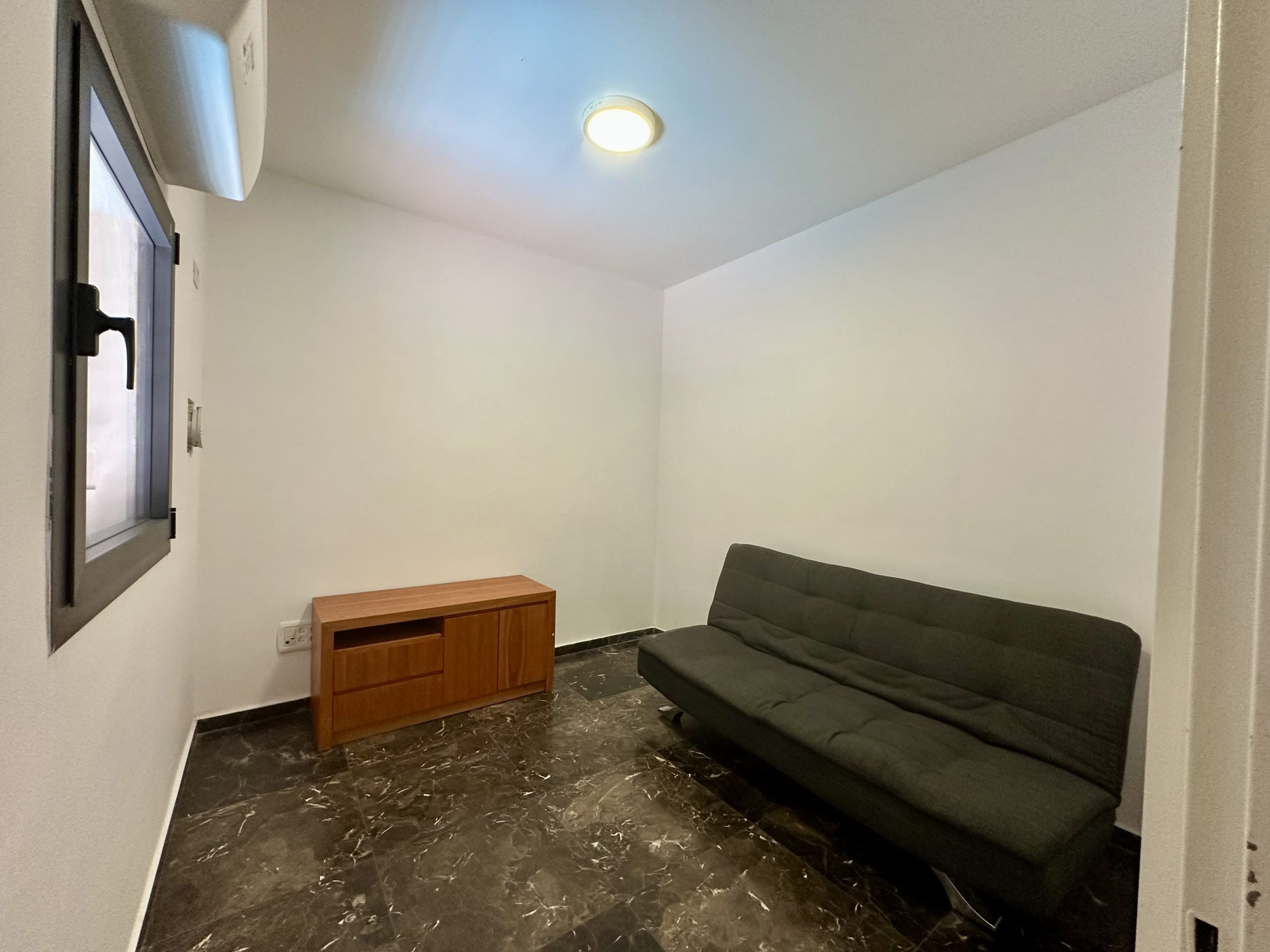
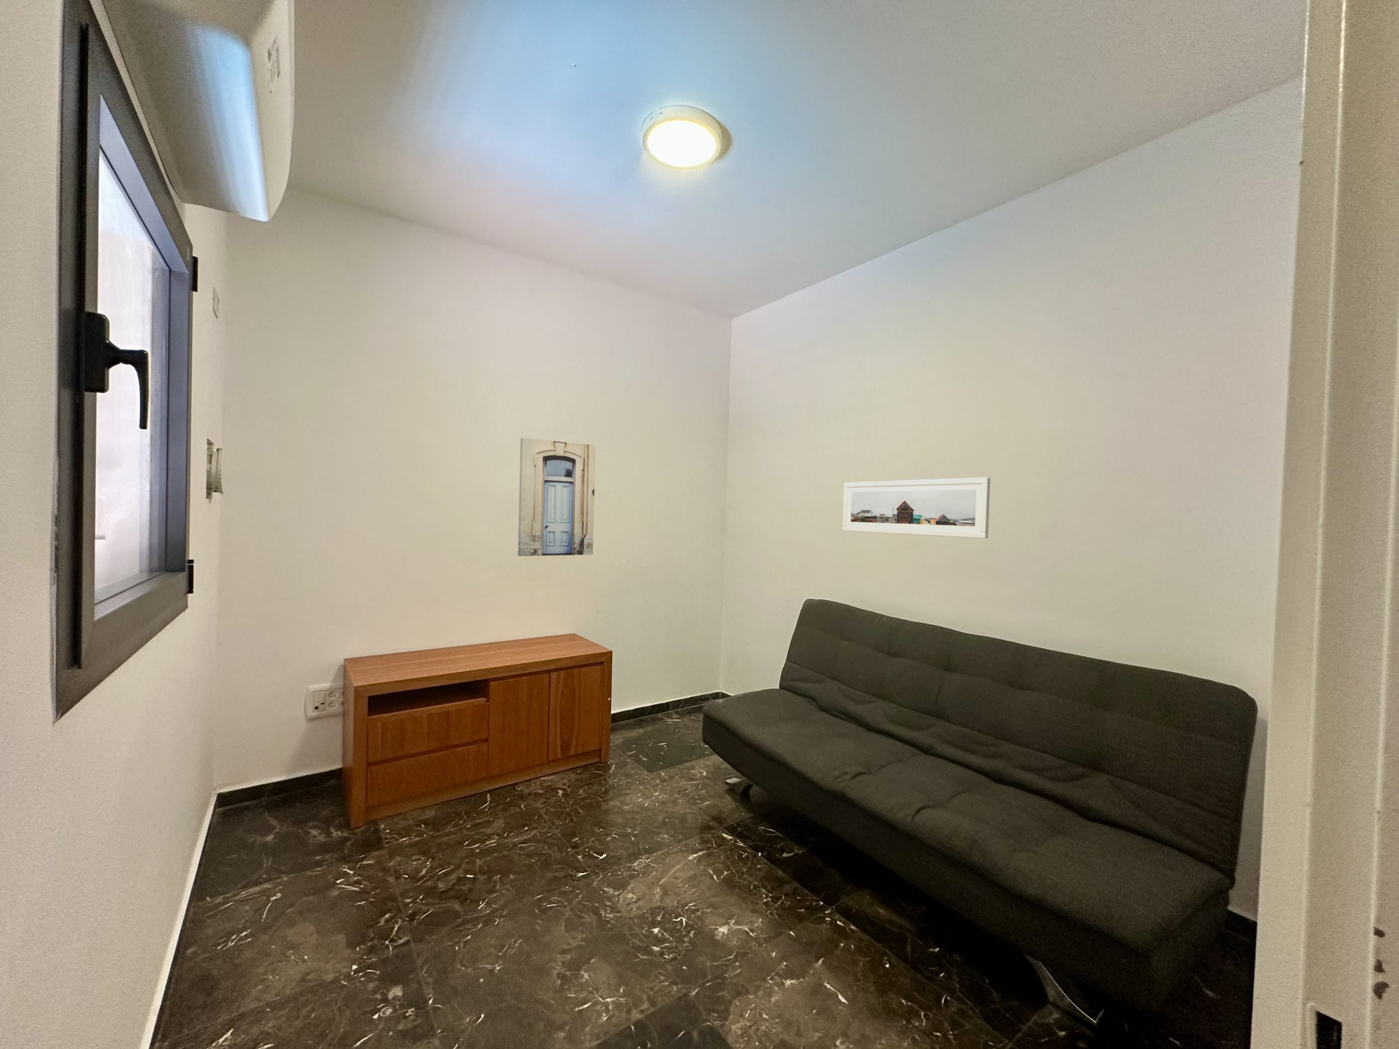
+ wall art (558, 498)
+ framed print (908, 507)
